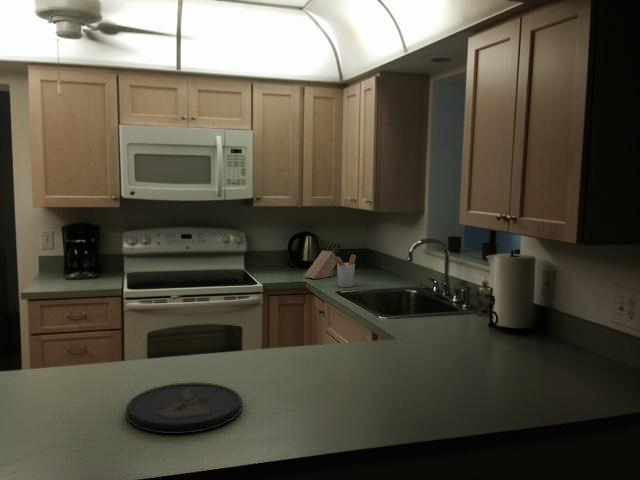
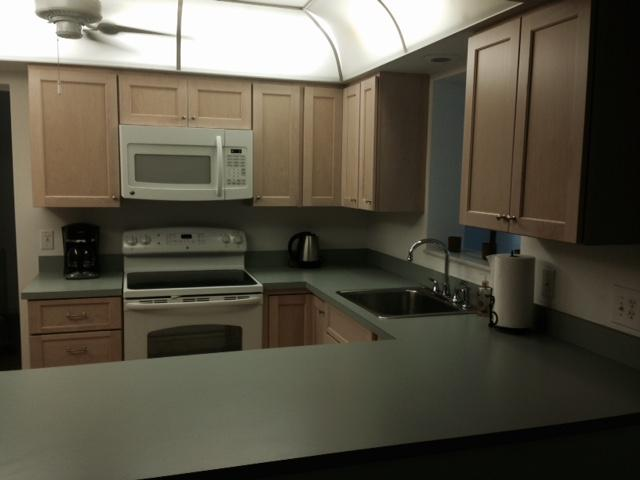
- utensil holder (342, 270)
- knife block (323, 259)
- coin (185, 405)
